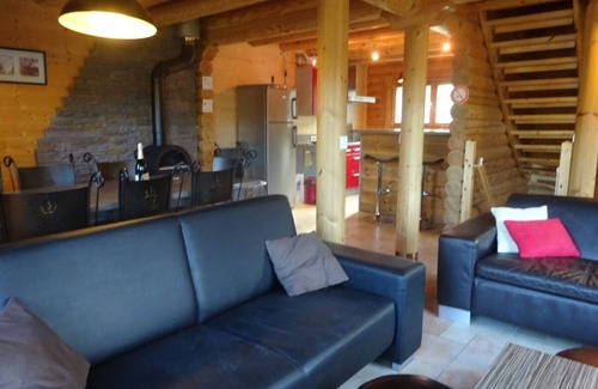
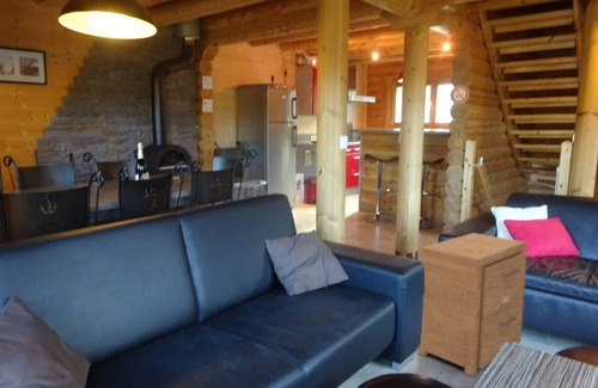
+ side table (476, 297)
